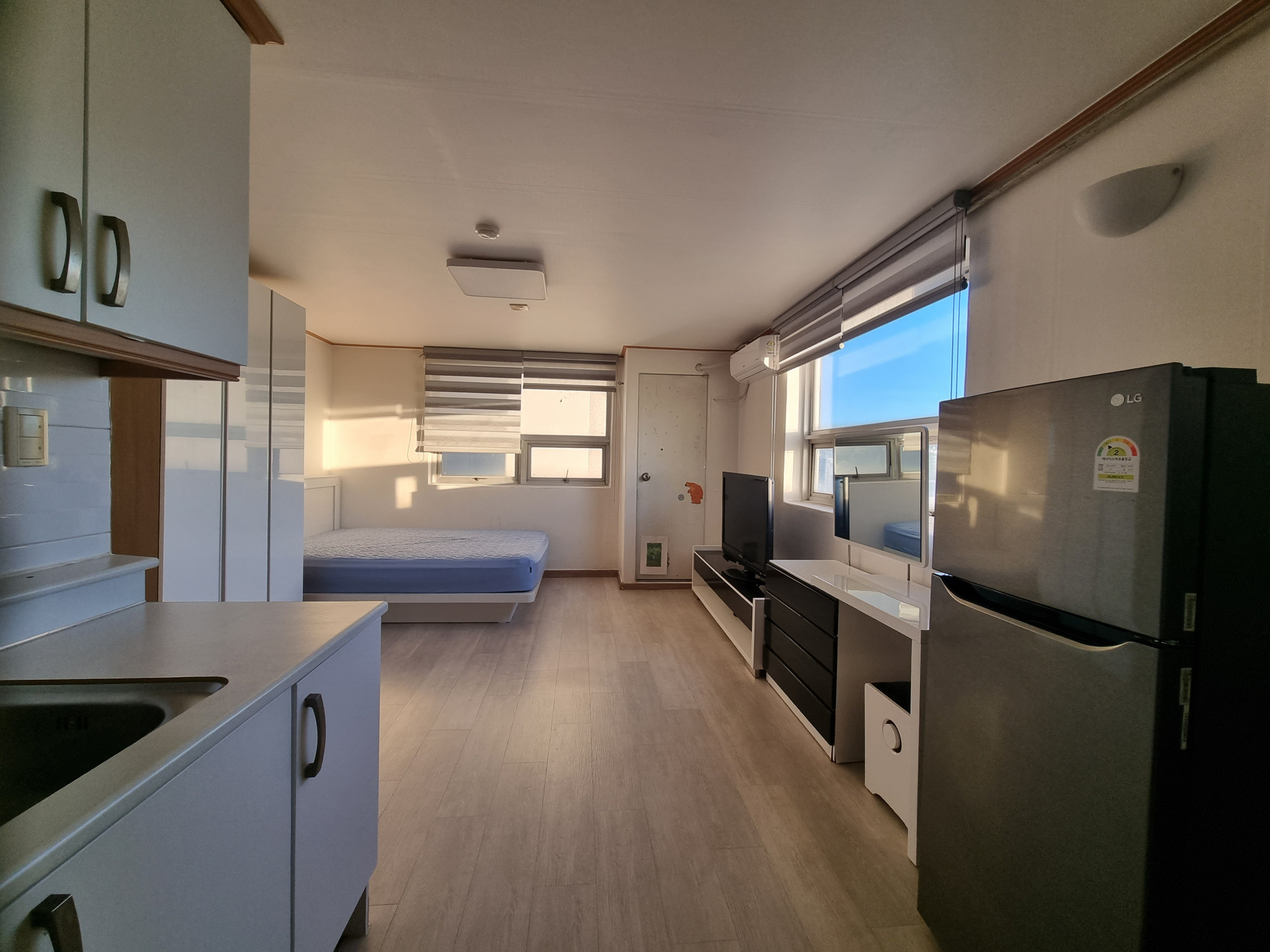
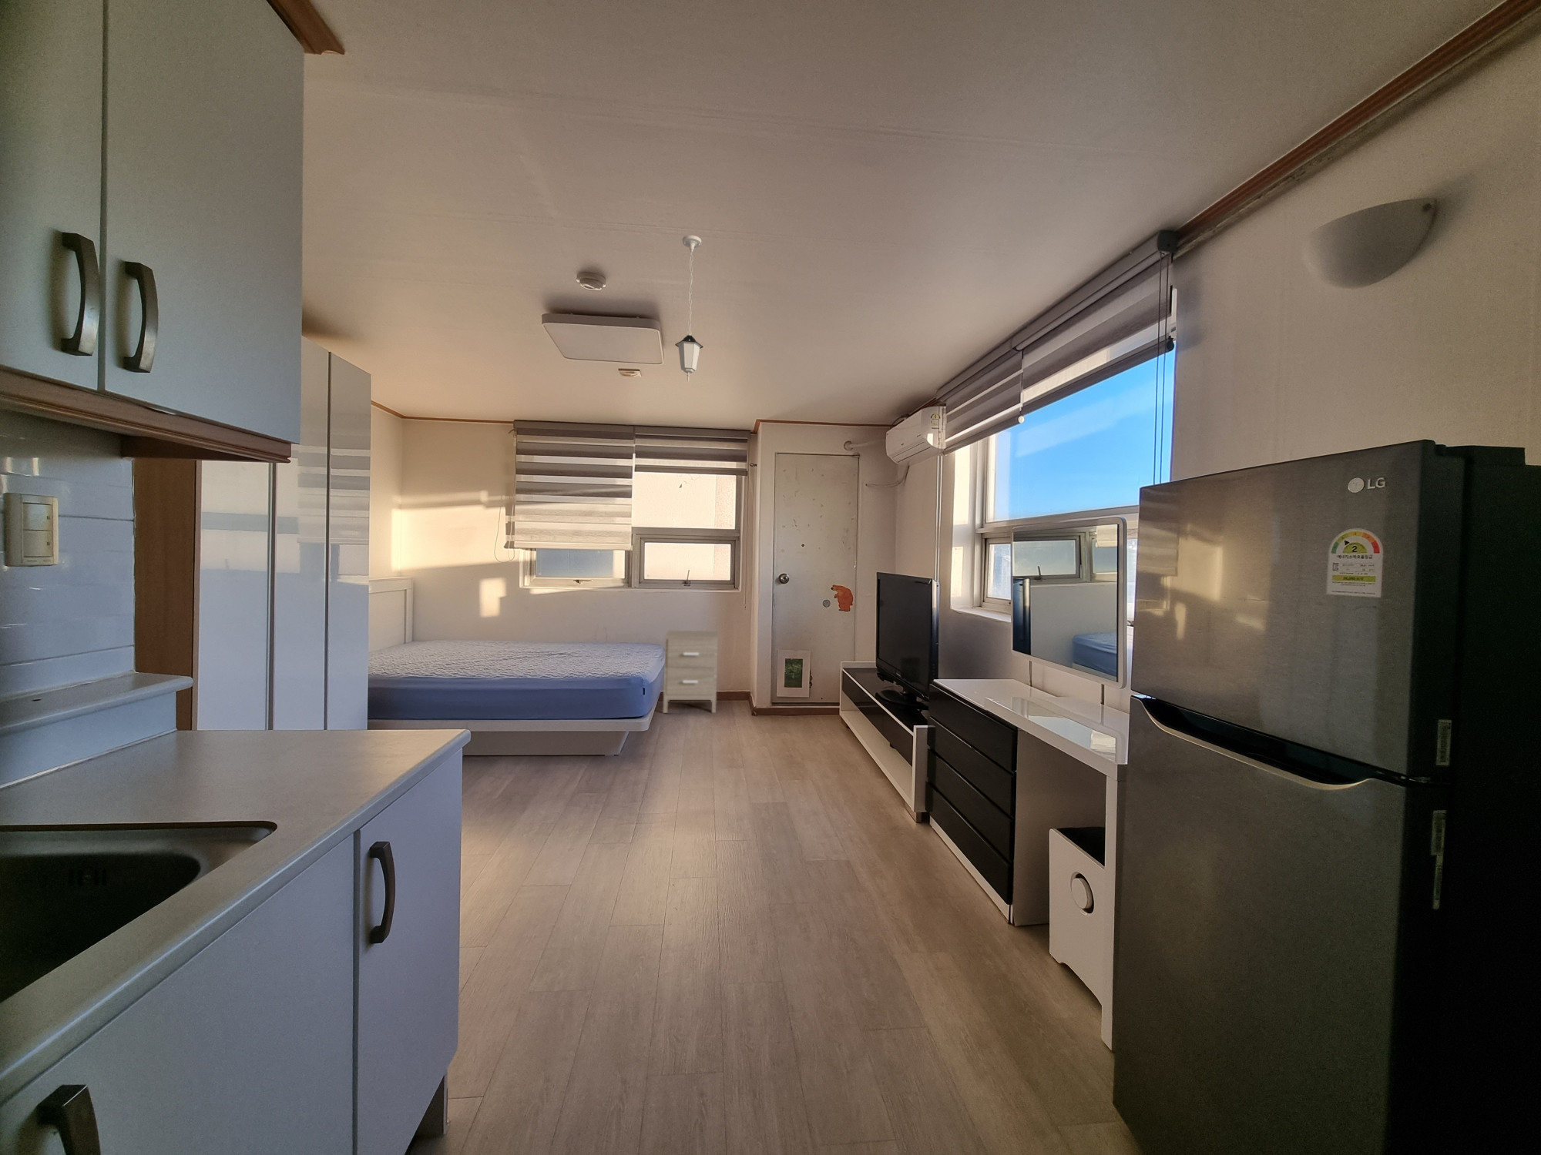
+ pendant light (690, 311)
+ nightstand (690, 671)
